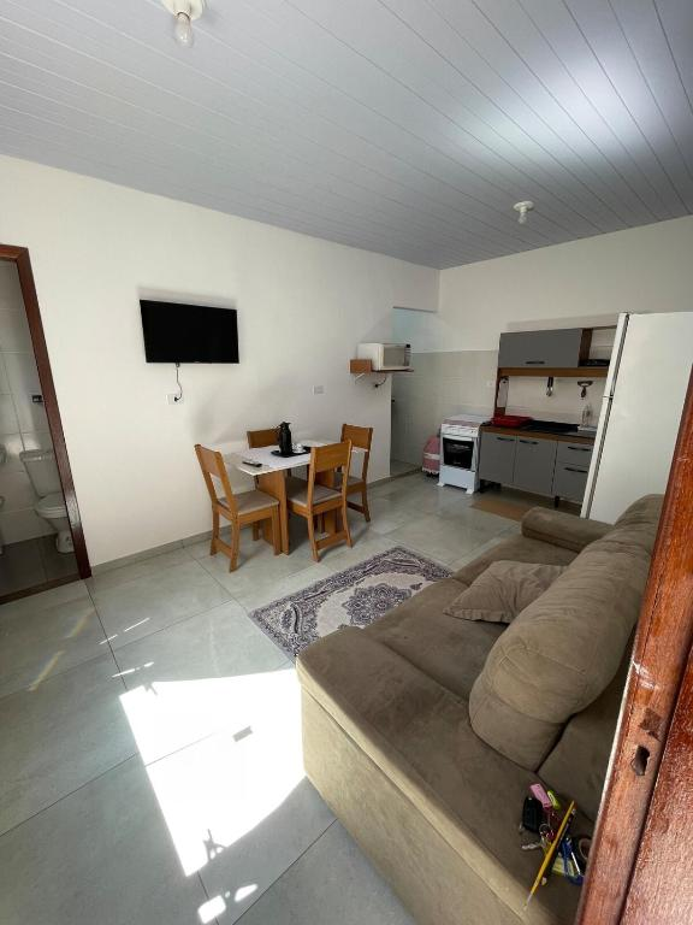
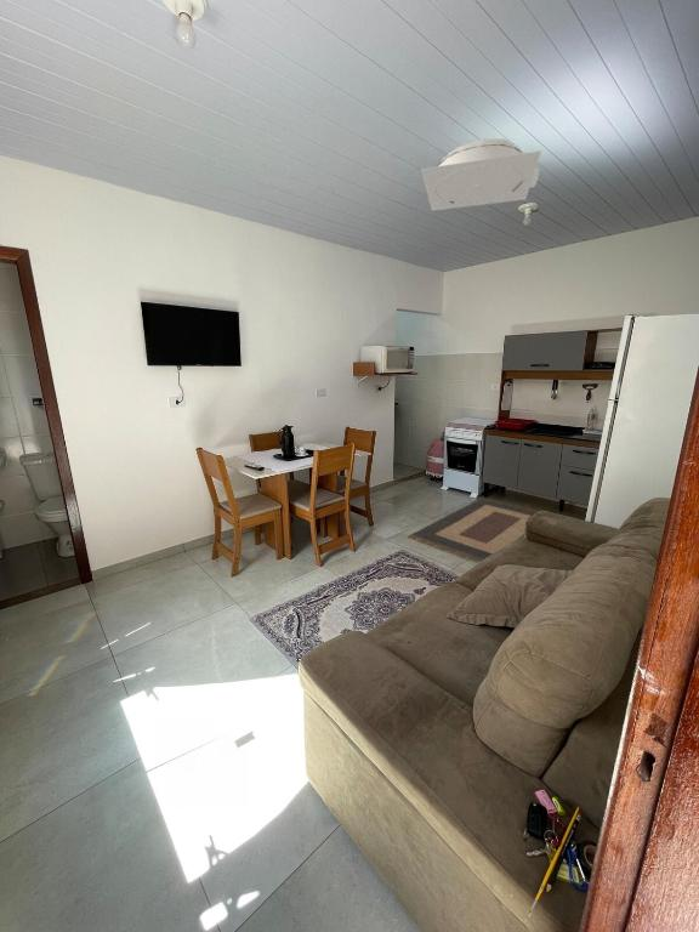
+ ceiling light (482, 167)
+ rug (490, 525)
